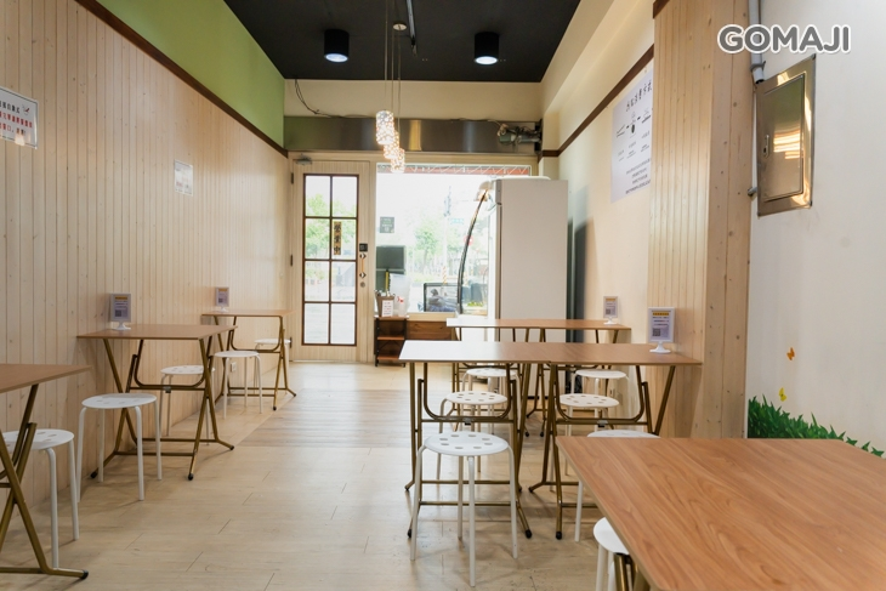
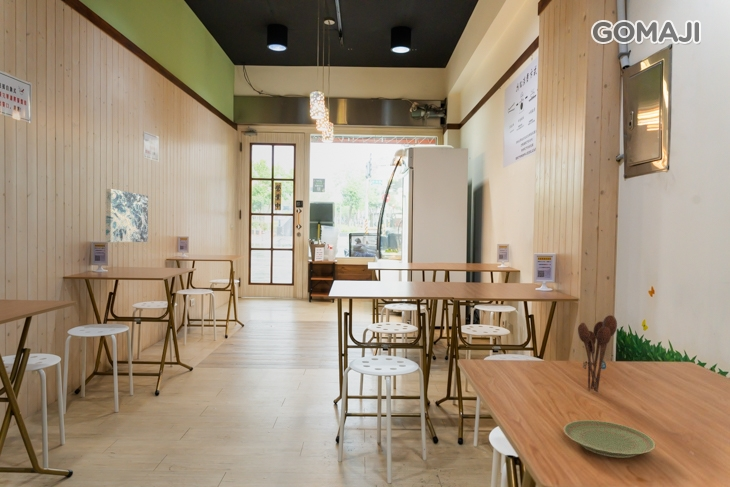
+ wall art (128, 217)
+ plate (607, 440)
+ utensil holder (597, 353)
